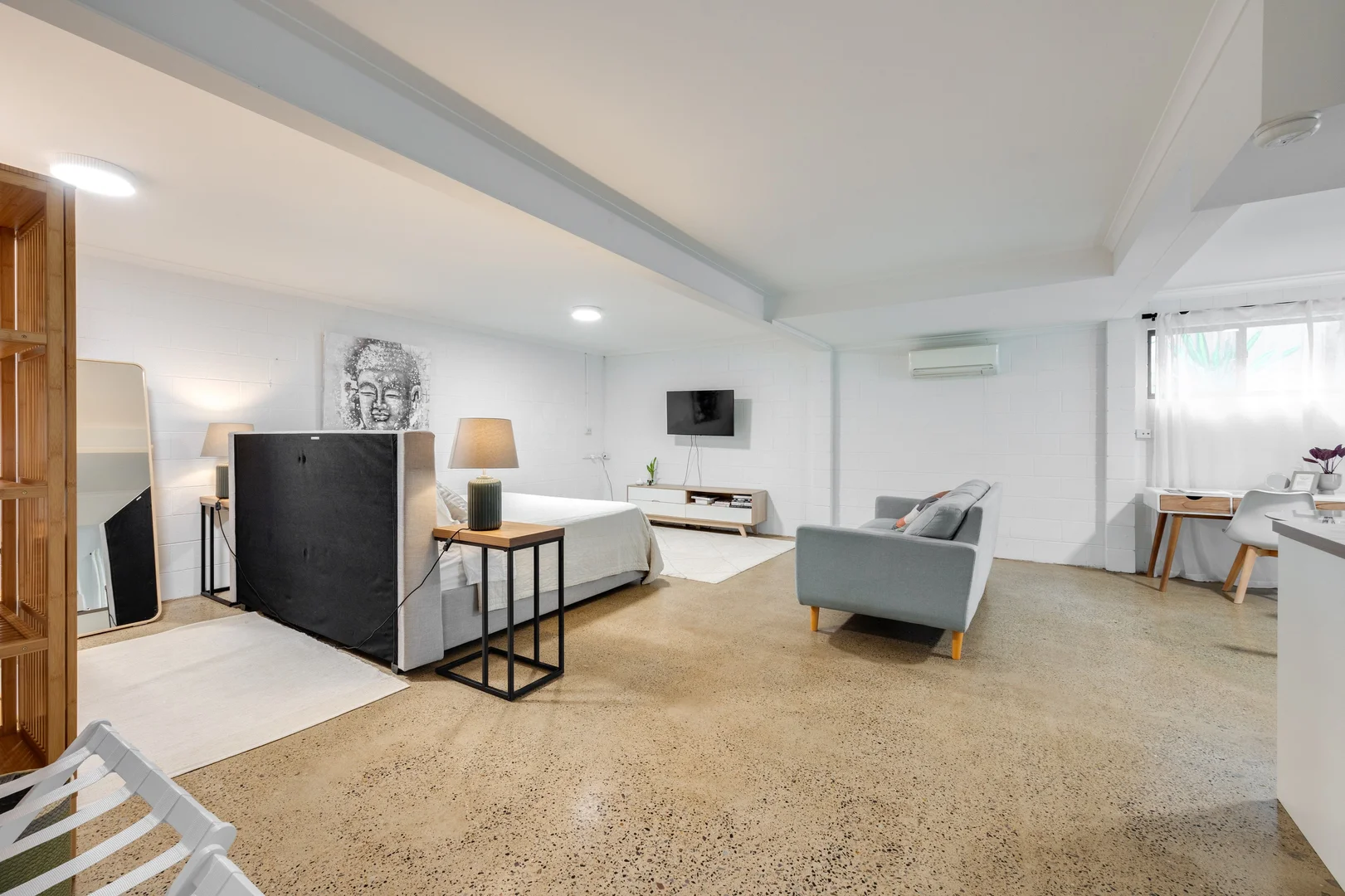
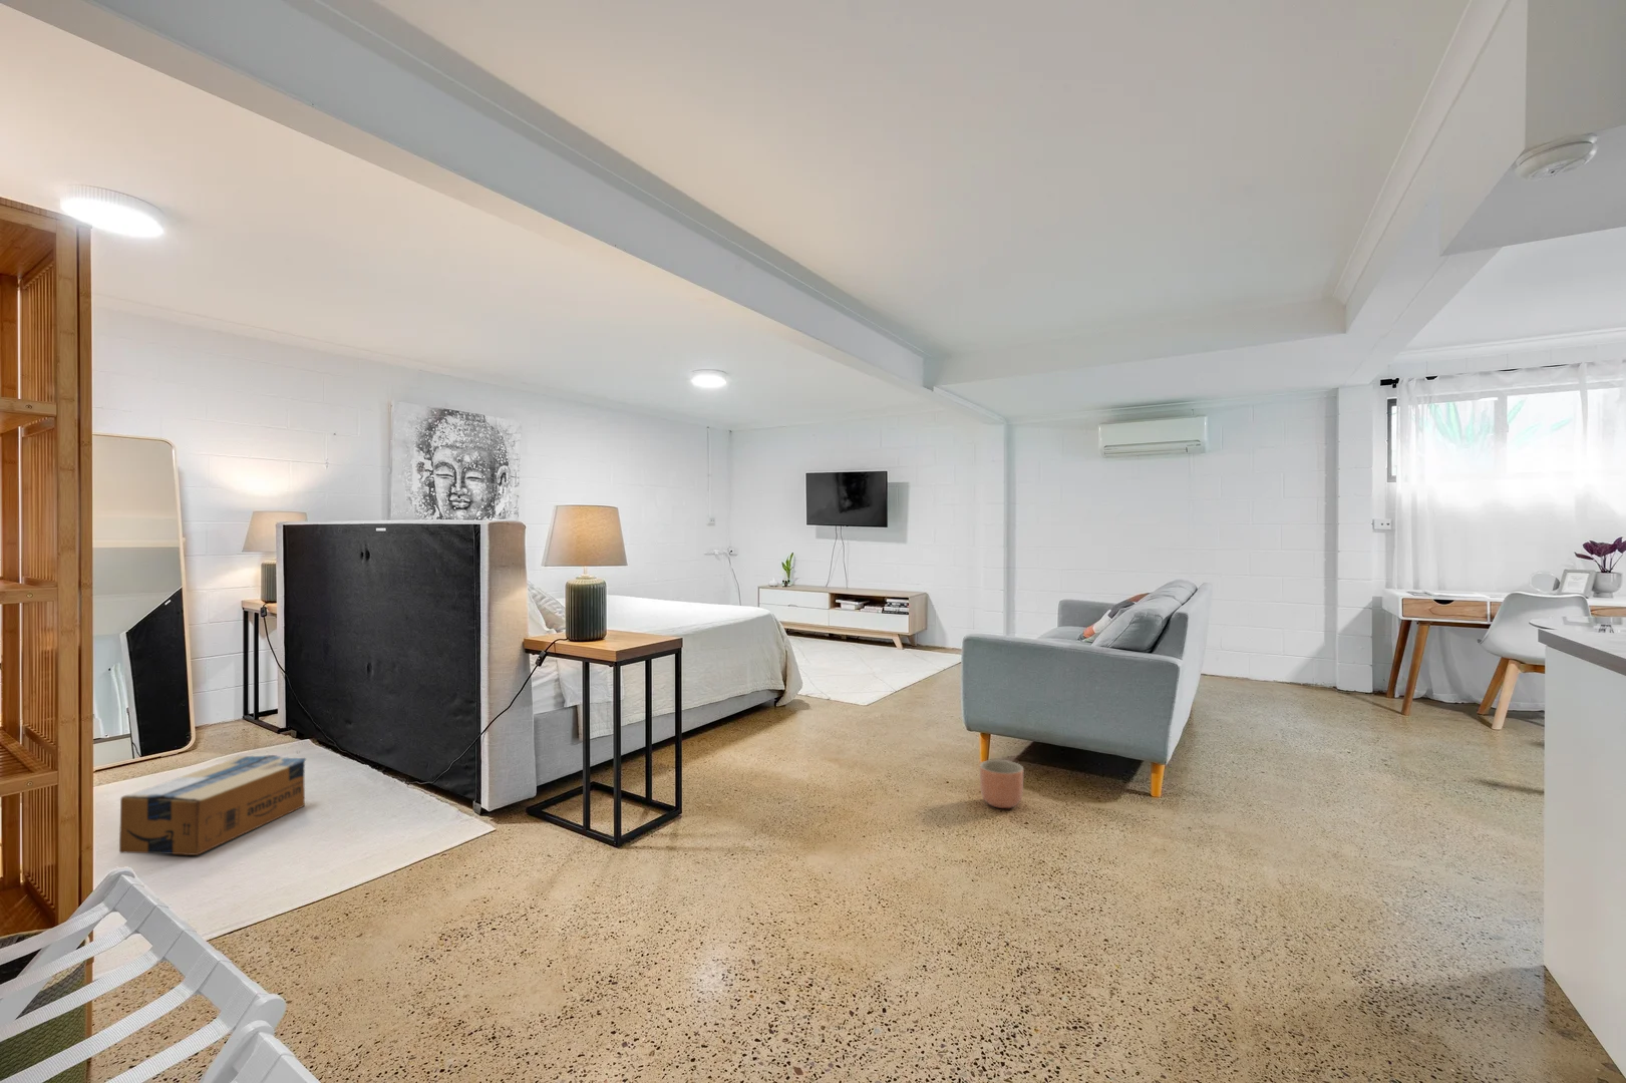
+ planter (1001, 786)
+ cardboard box (220, 799)
